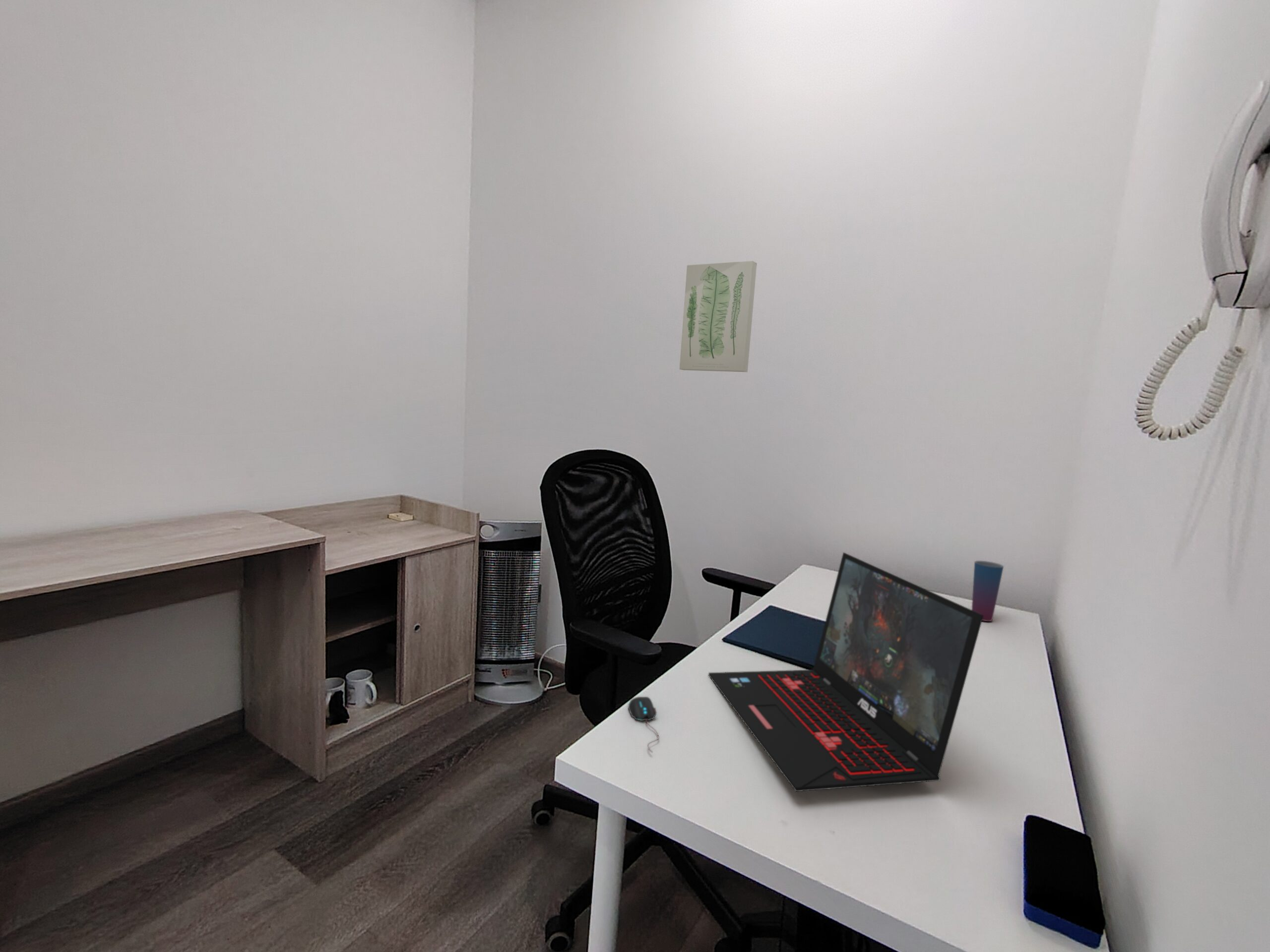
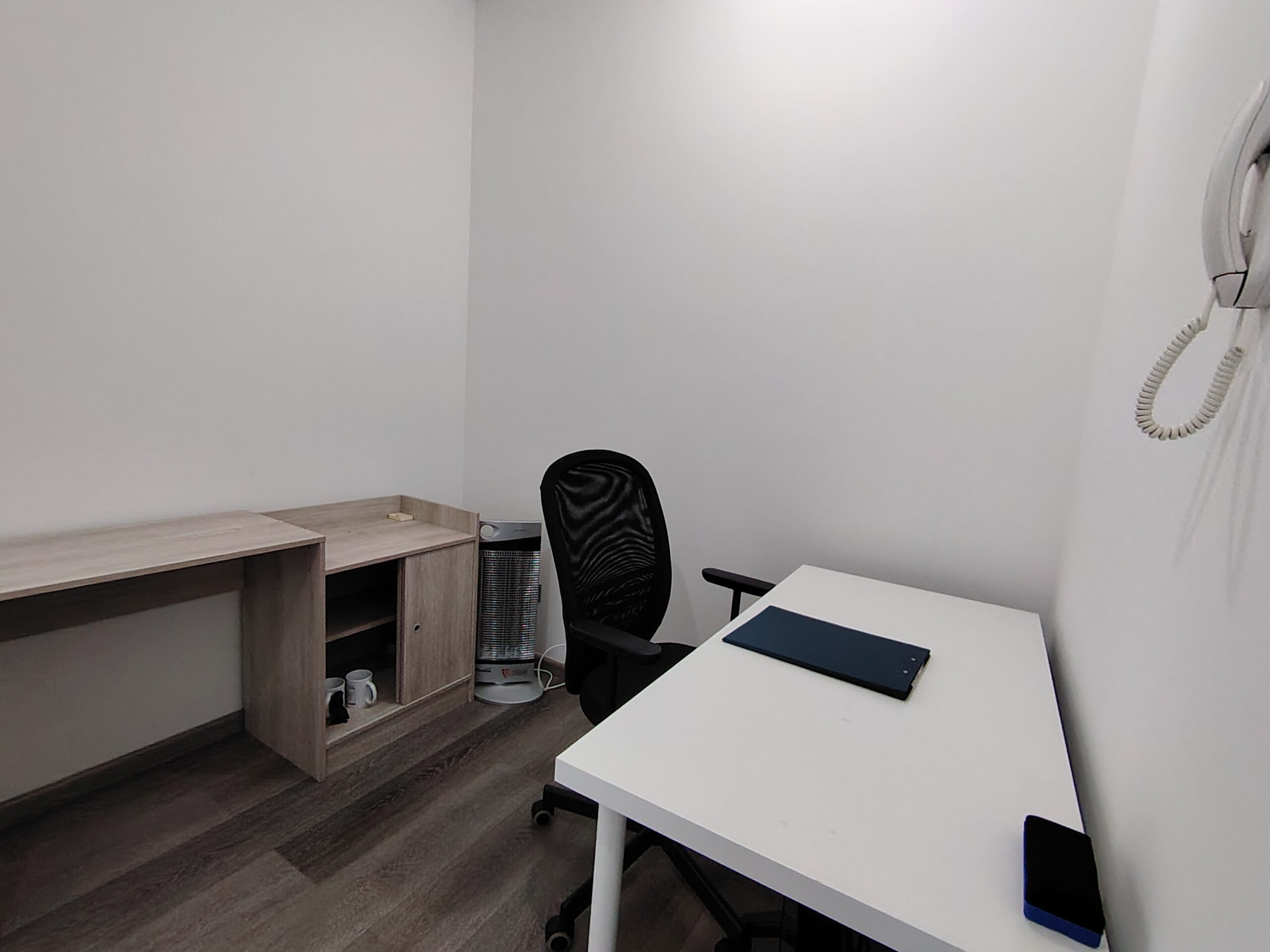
- cup (985, 591)
- laptop (824, 652)
- mouse (643, 718)
- wall art (717, 318)
